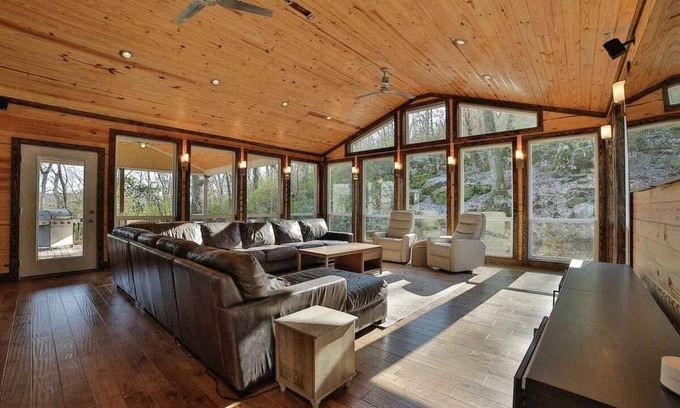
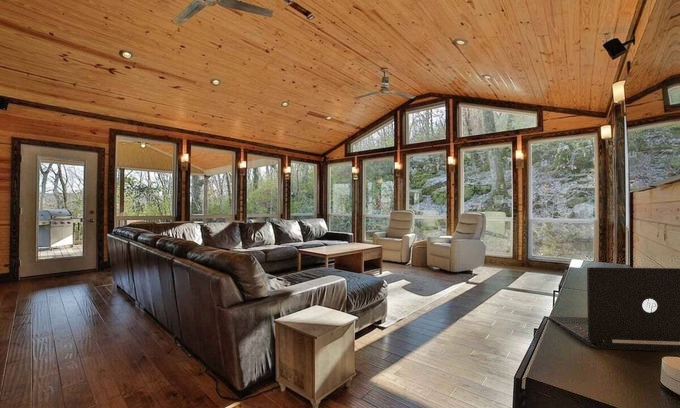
+ laptop (618, 298)
